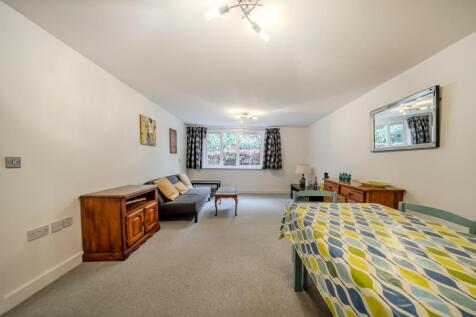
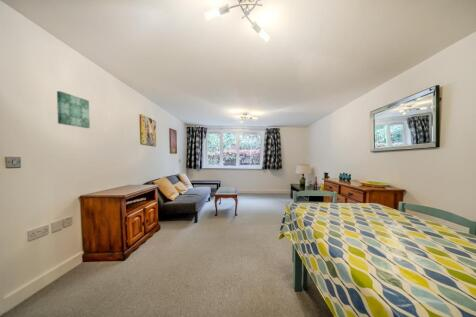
+ wall art (74, 111)
